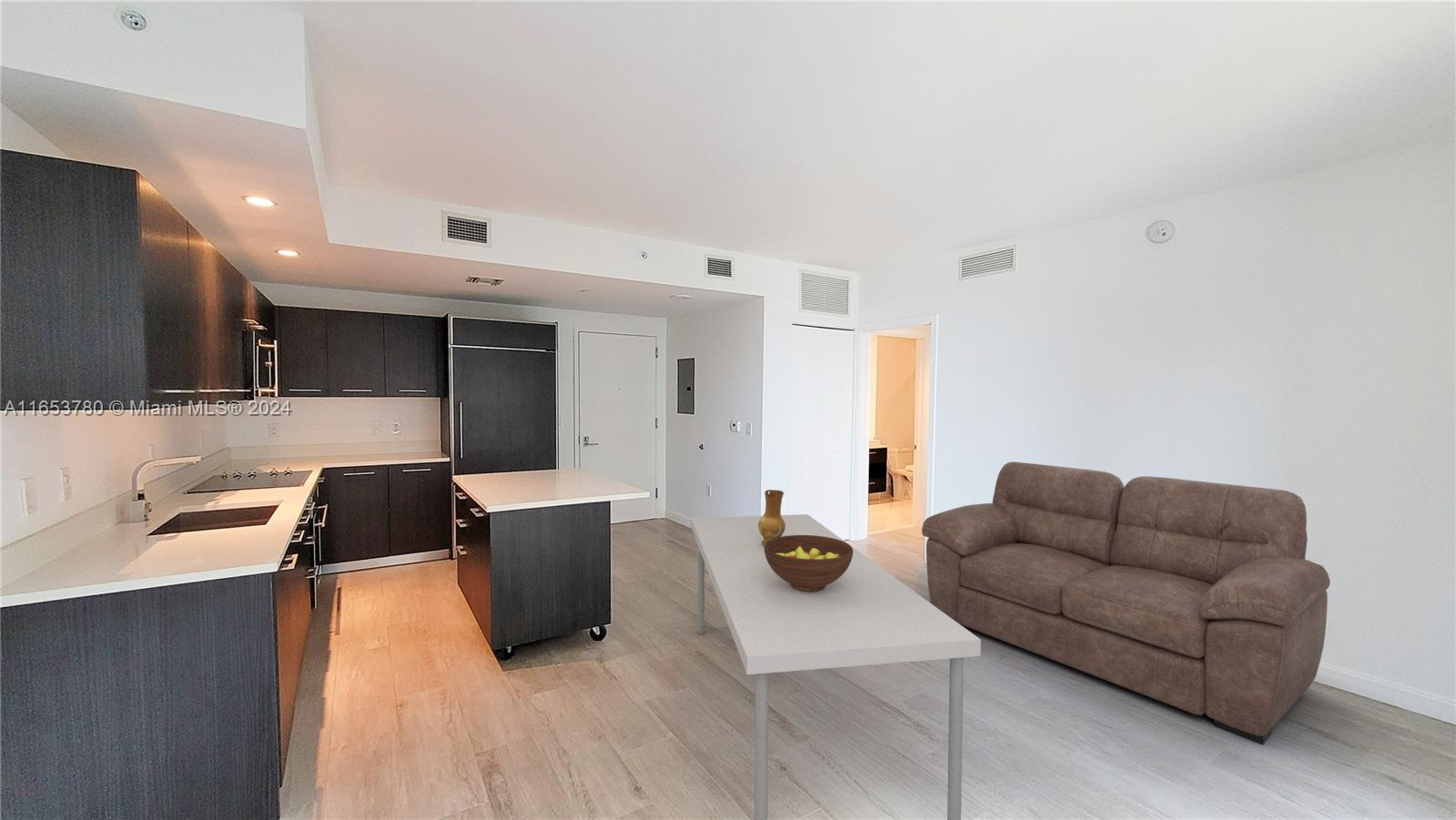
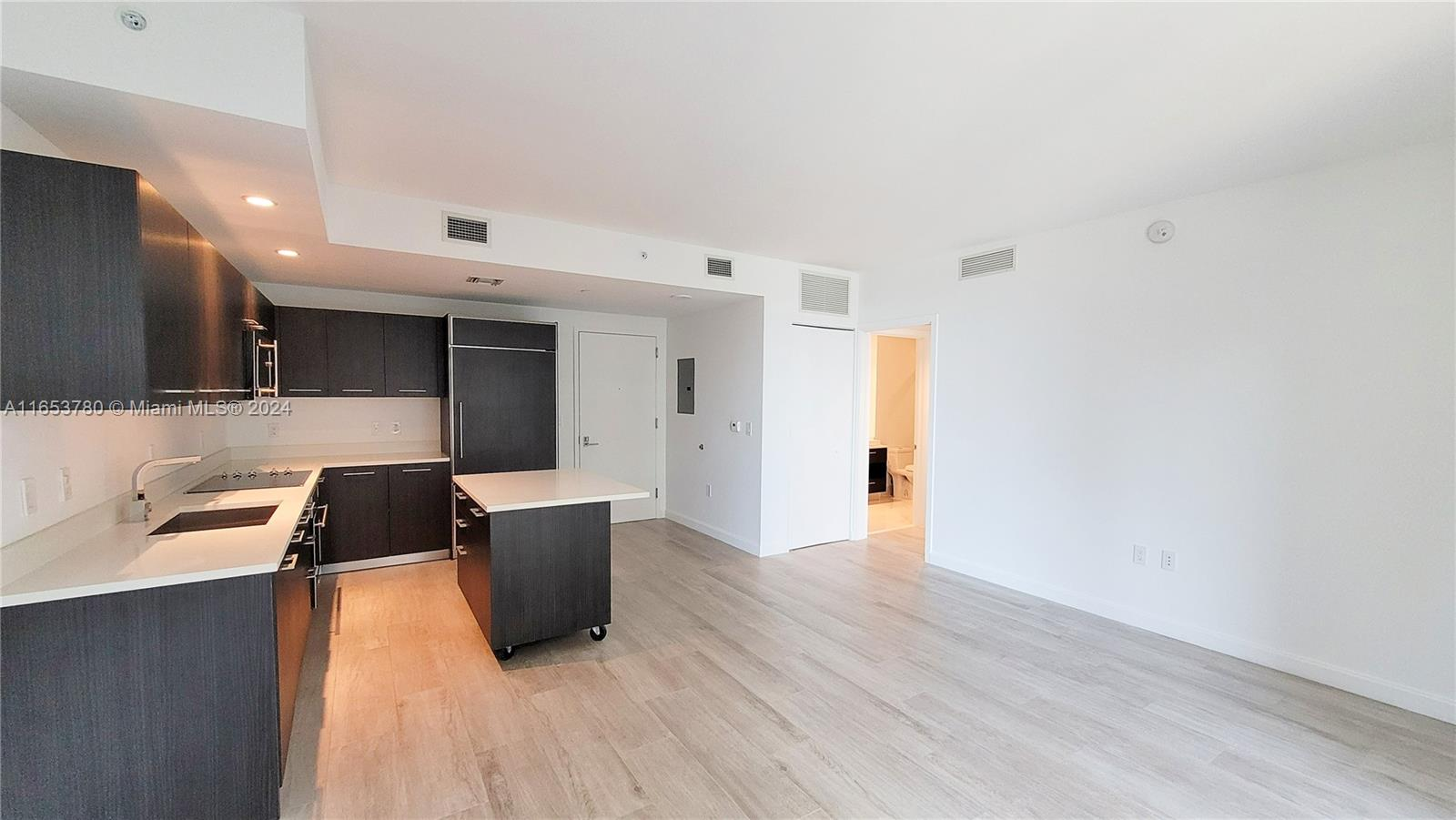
- sofa (1098, 562)
- ceramic jug (772, 517)
- dining table (788, 632)
- fruit bowl (807, 565)
